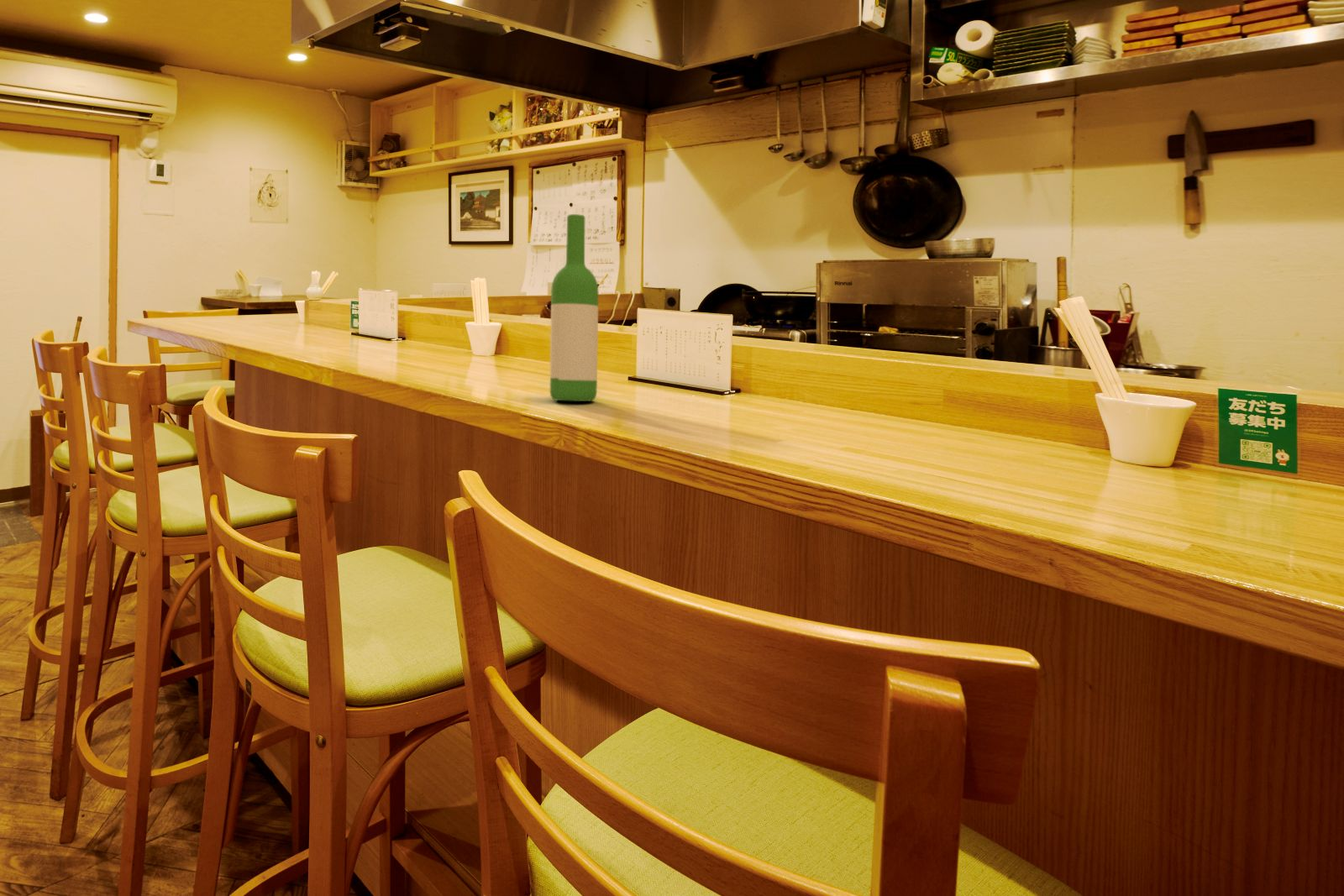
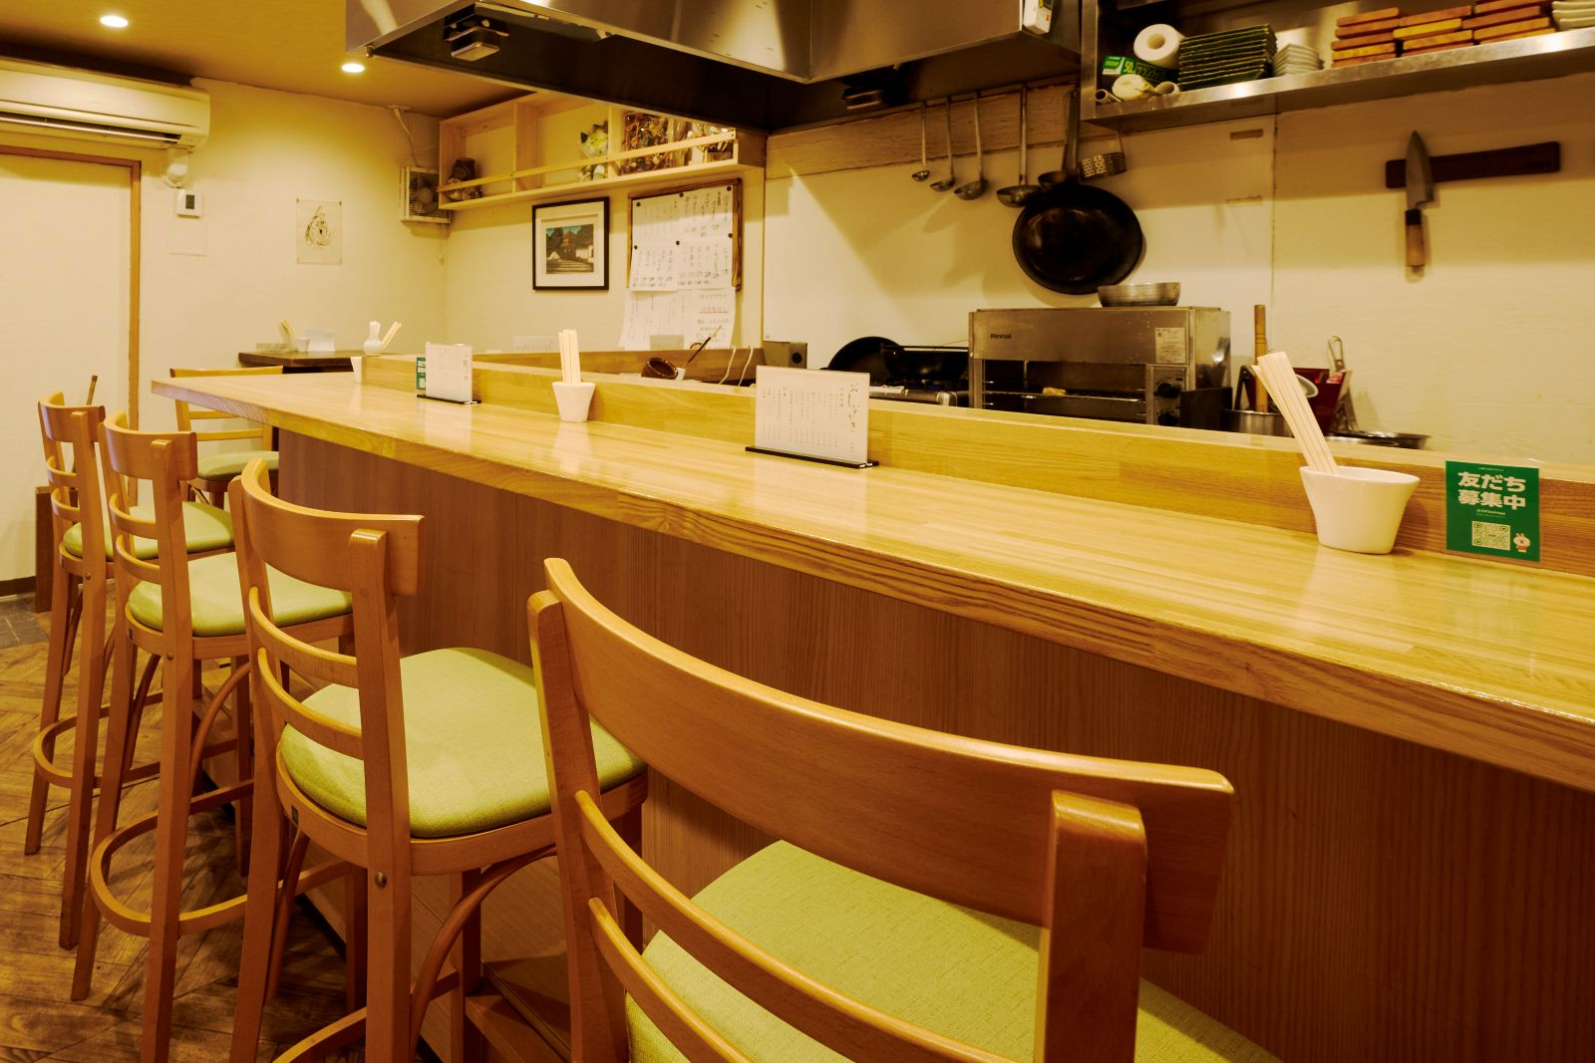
- wine bottle (575, 308)
